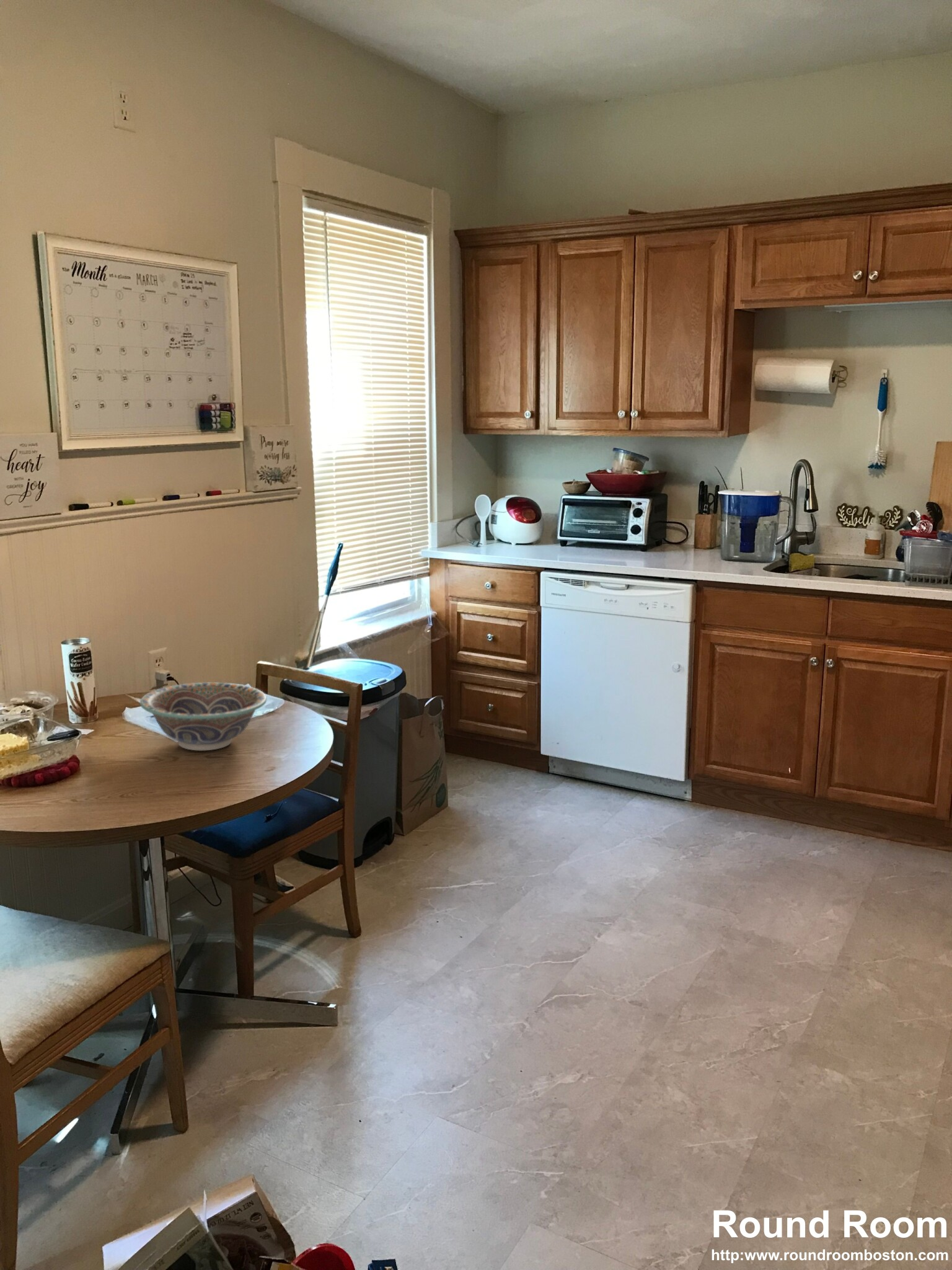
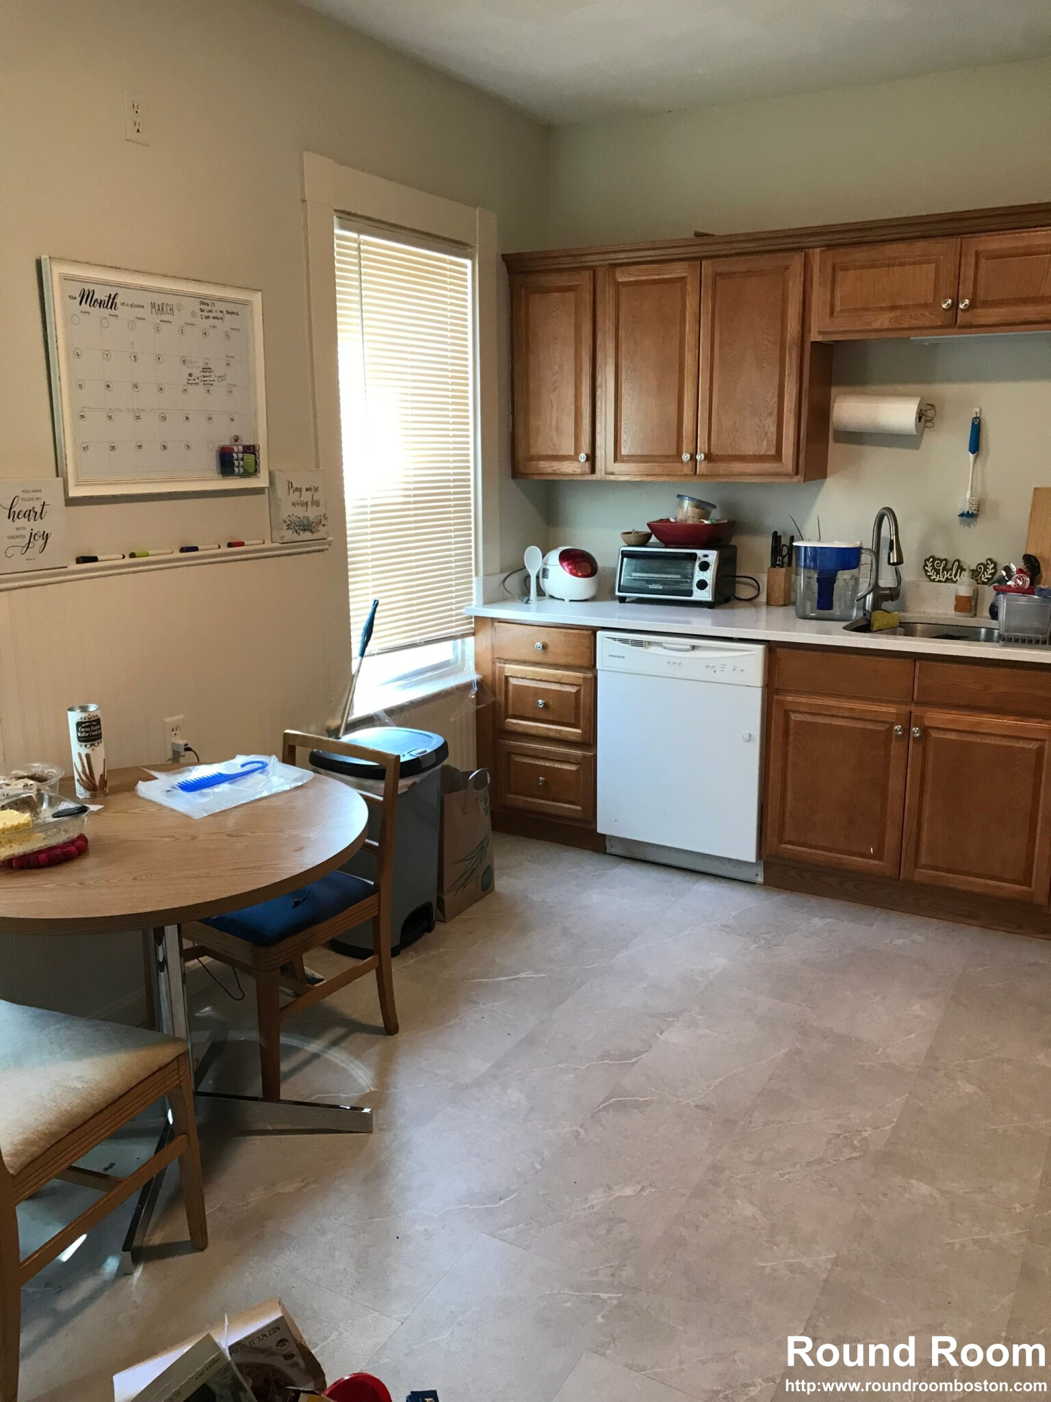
- decorative bowl (205, 719)
